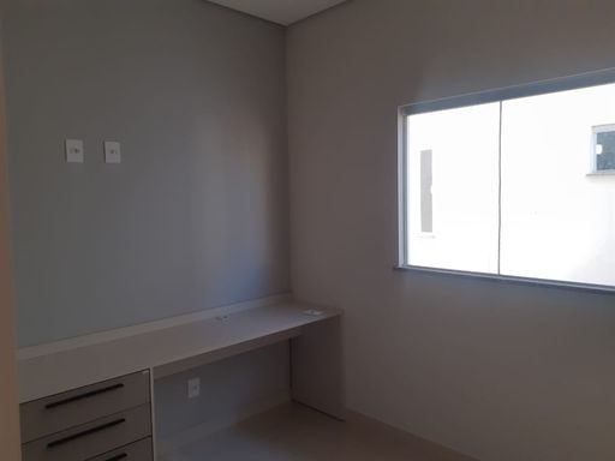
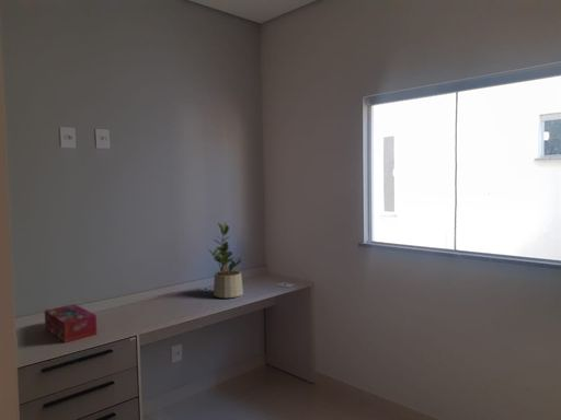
+ potted plant (227, 259)
+ tissue box (70, 322)
